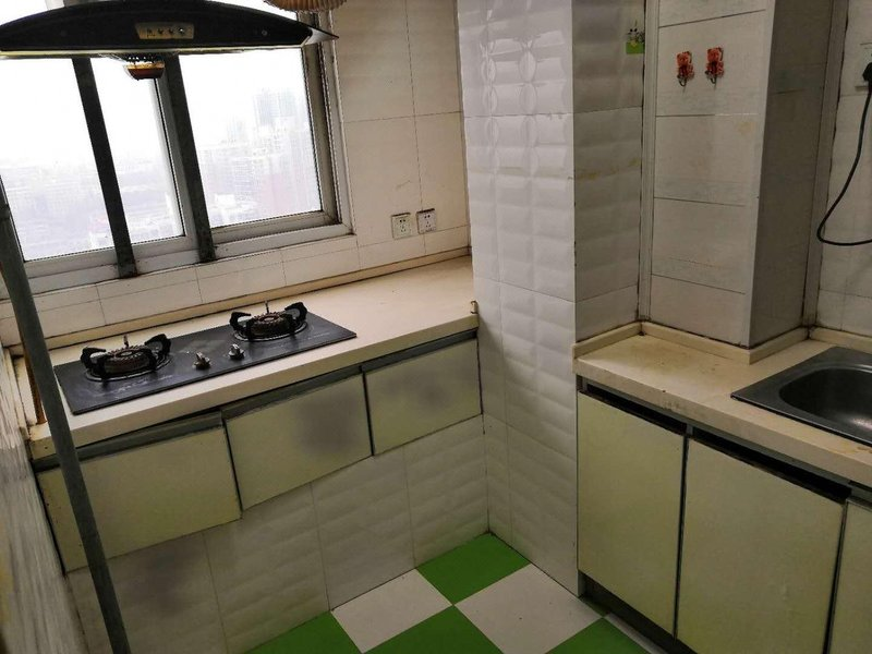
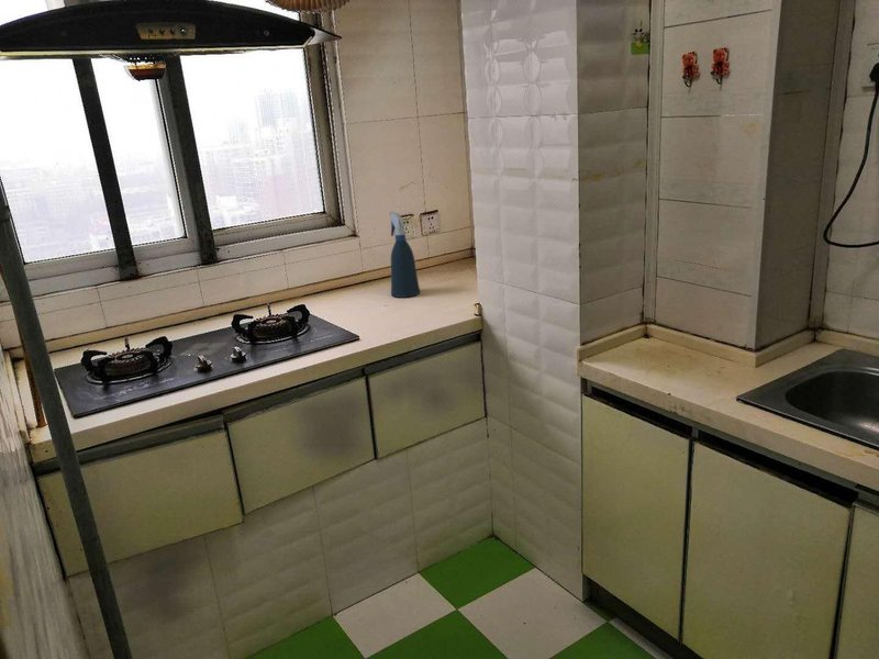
+ spray bottle (400, 254)
